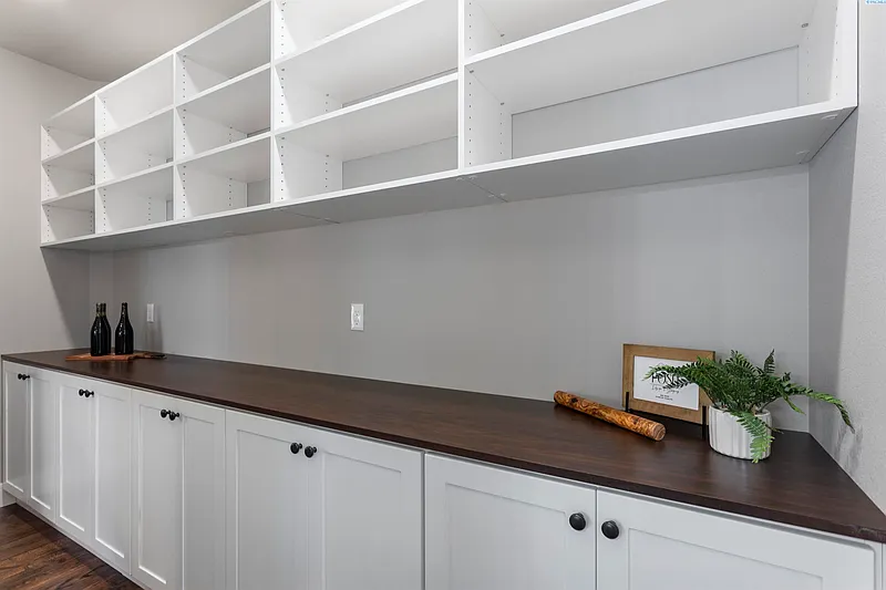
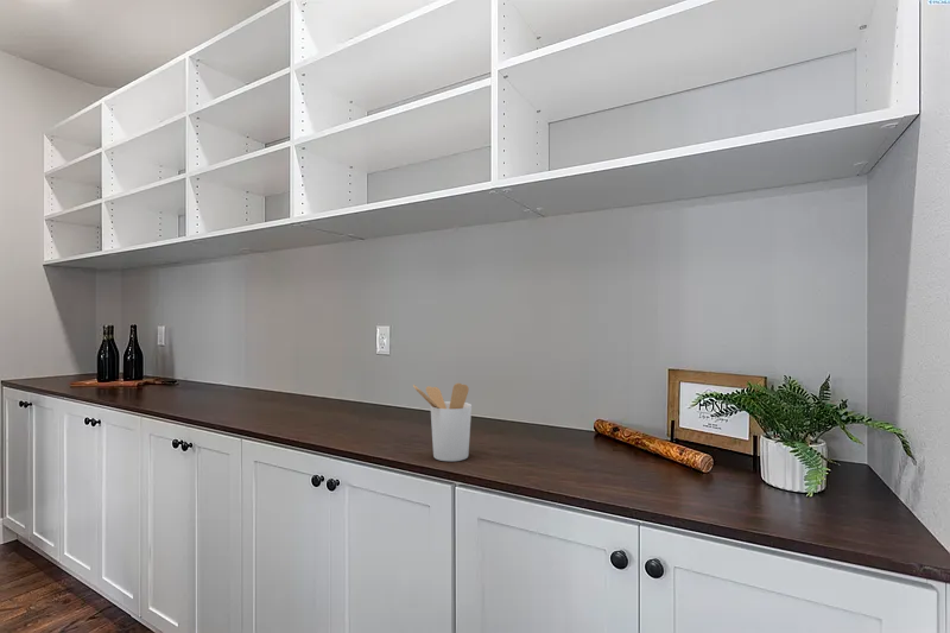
+ utensil holder (441, 419)
